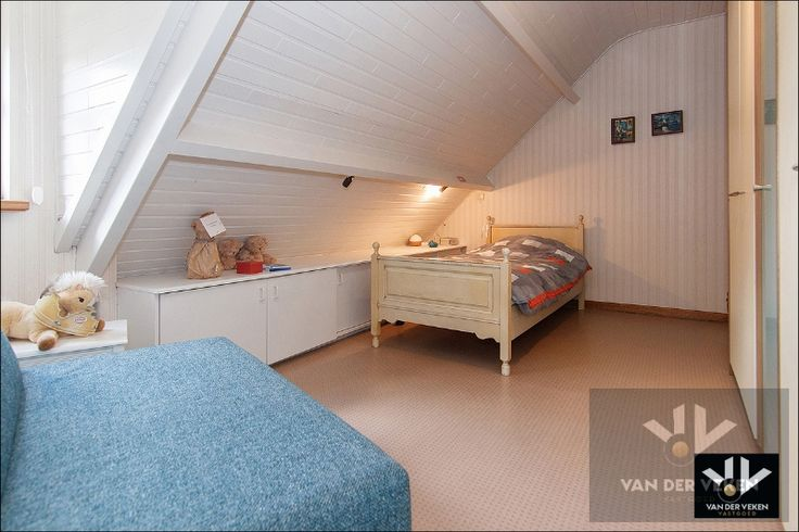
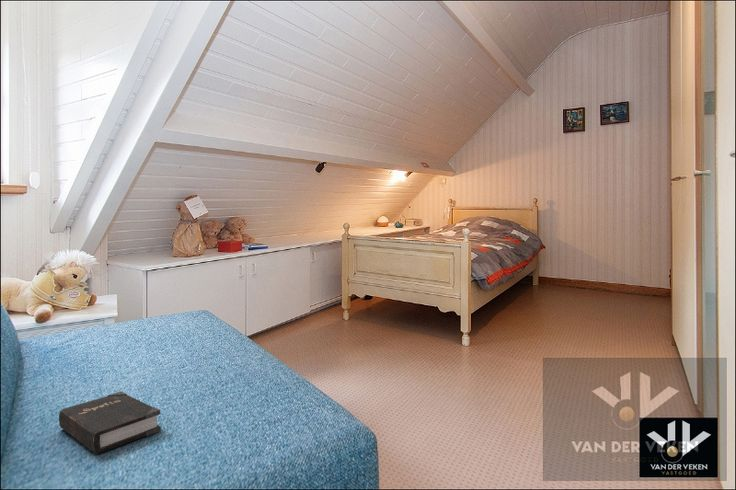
+ hardback book (109, 419)
